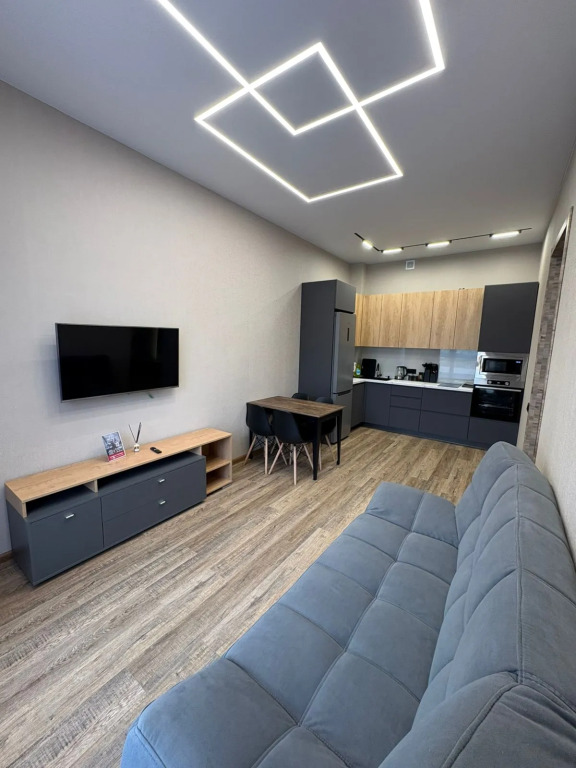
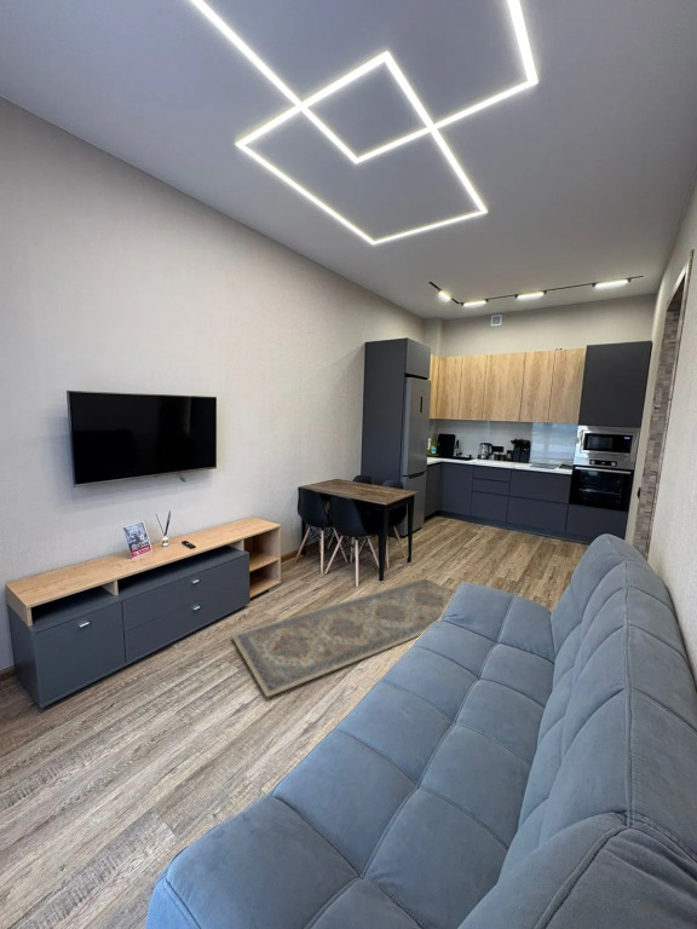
+ rug (391, 612)
